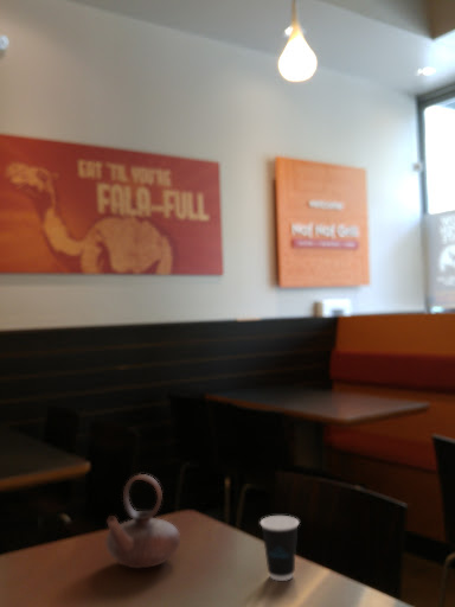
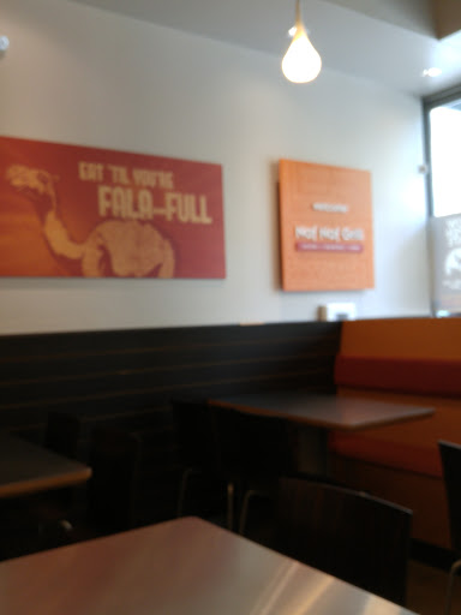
- dixie cup (280, 548)
- teapot (137, 523)
